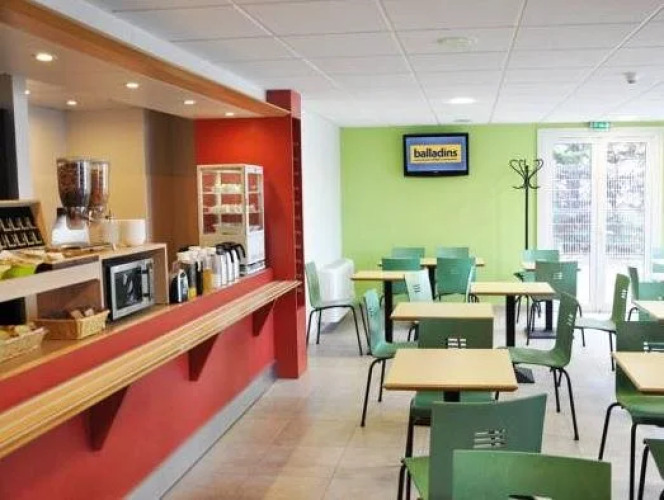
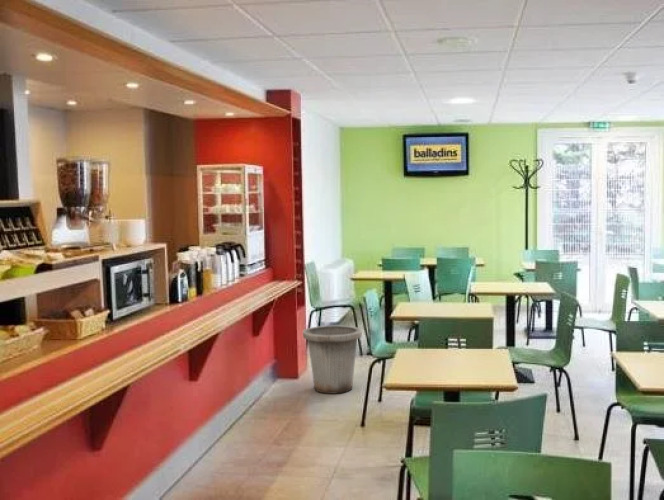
+ trash can (332, 359)
